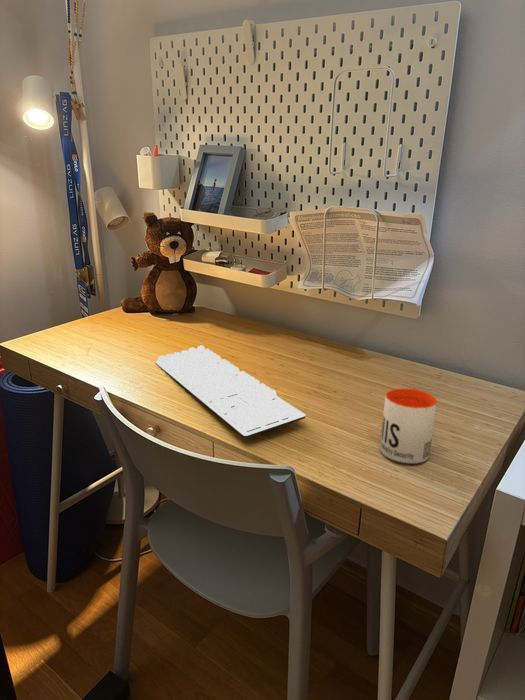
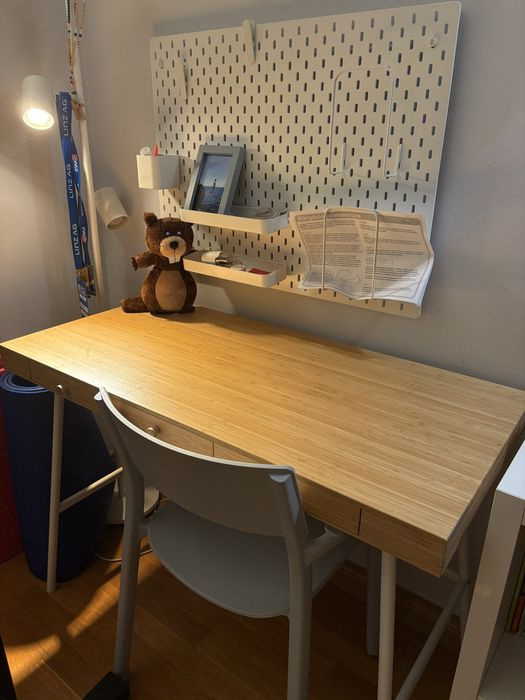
- keyboard (220, 383)
- mug (411, 421)
